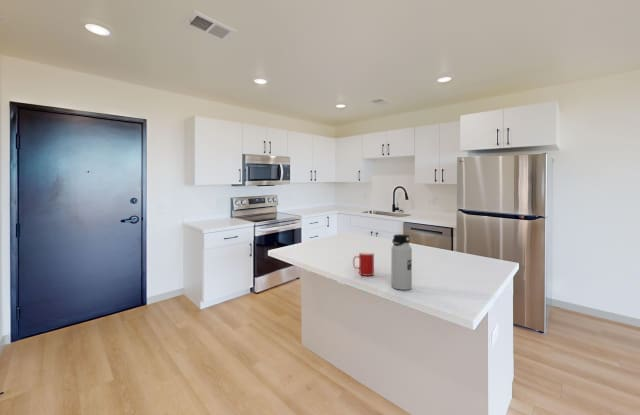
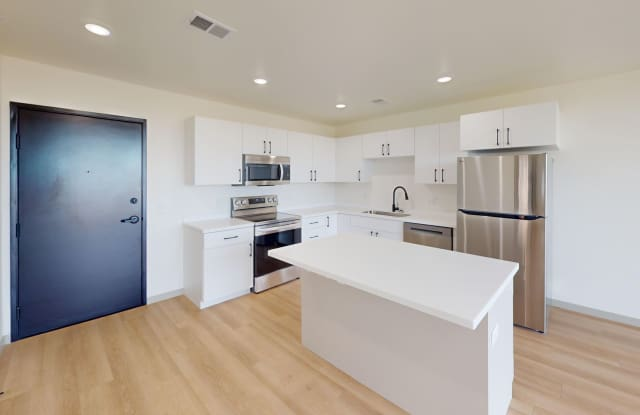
- water bottle (401, 261)
- cup (363, 263)
